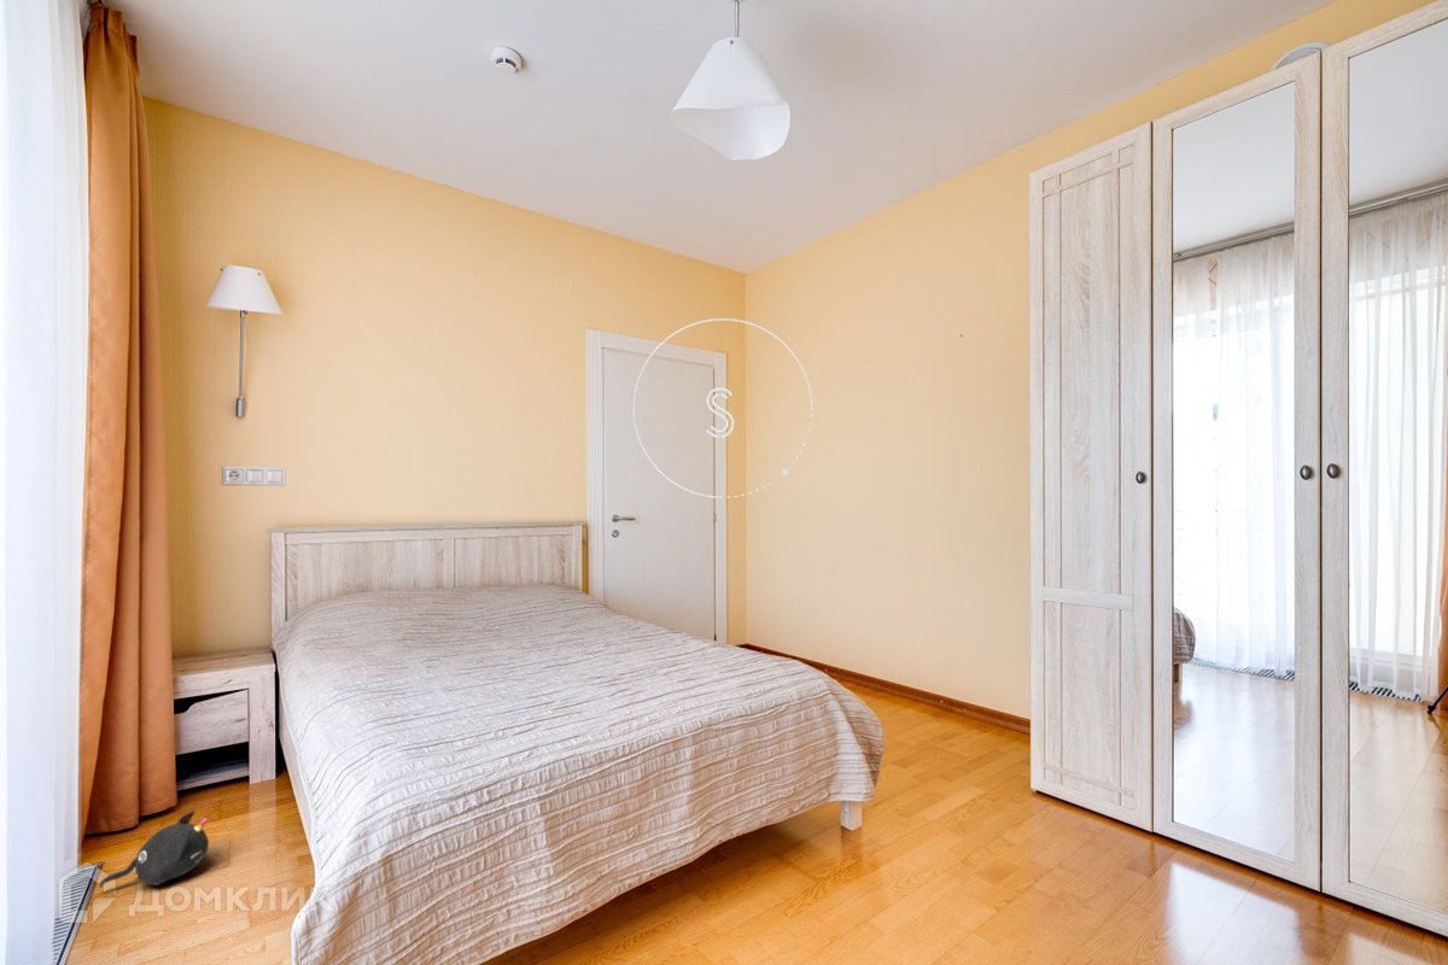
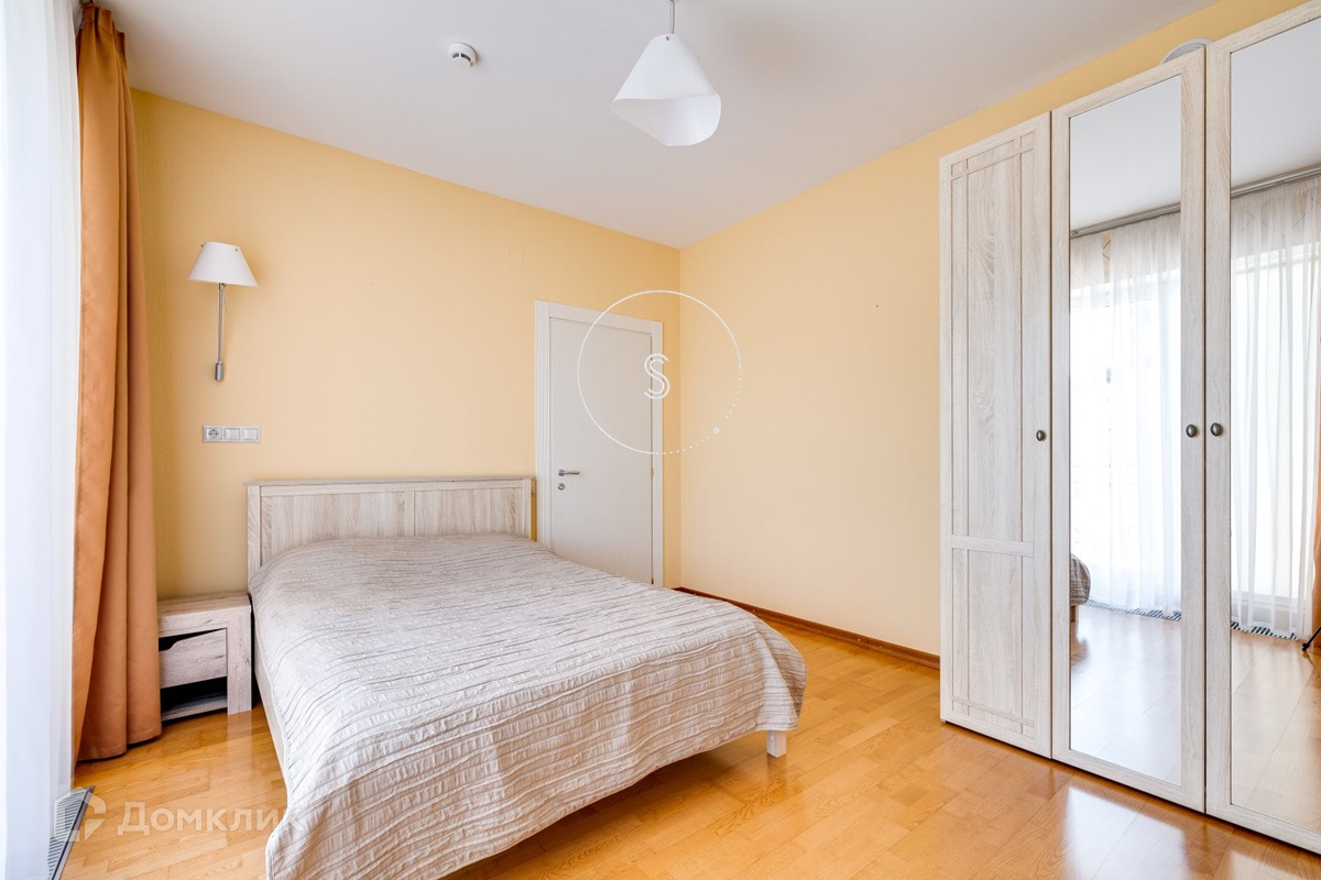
- plush toy (156, 850)
